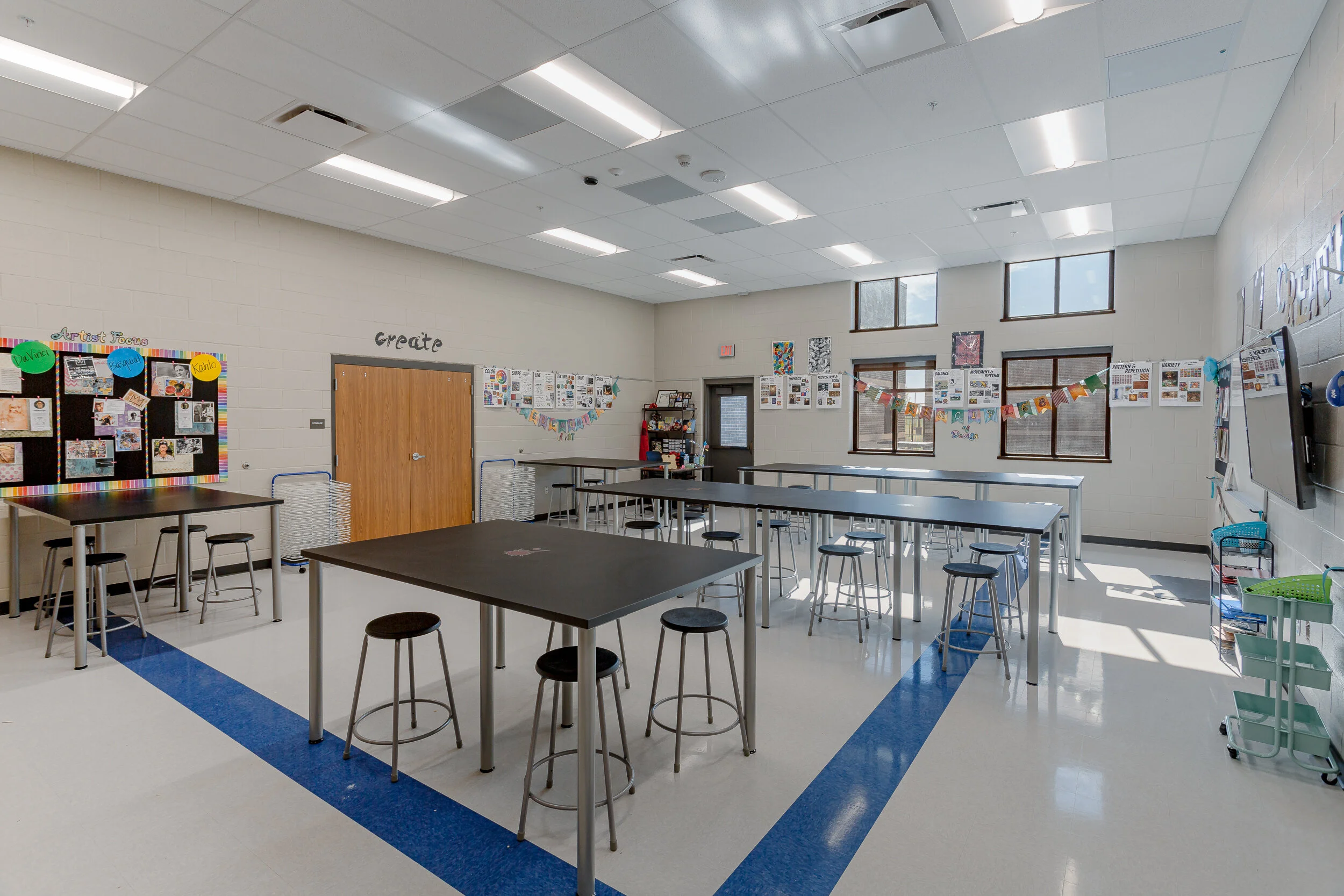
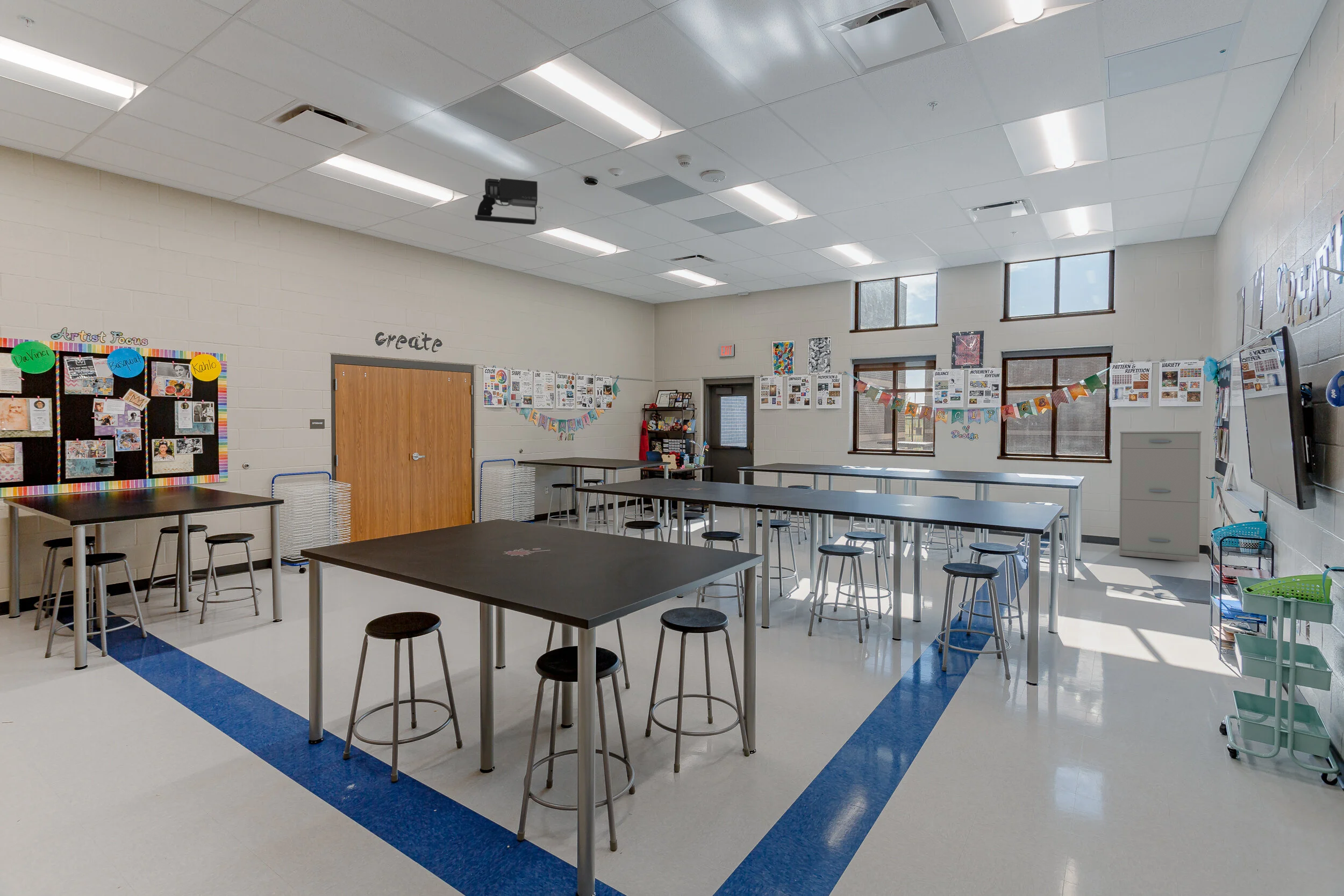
+ projector (506, 200)
+ filing cabinet (1159, 493)
